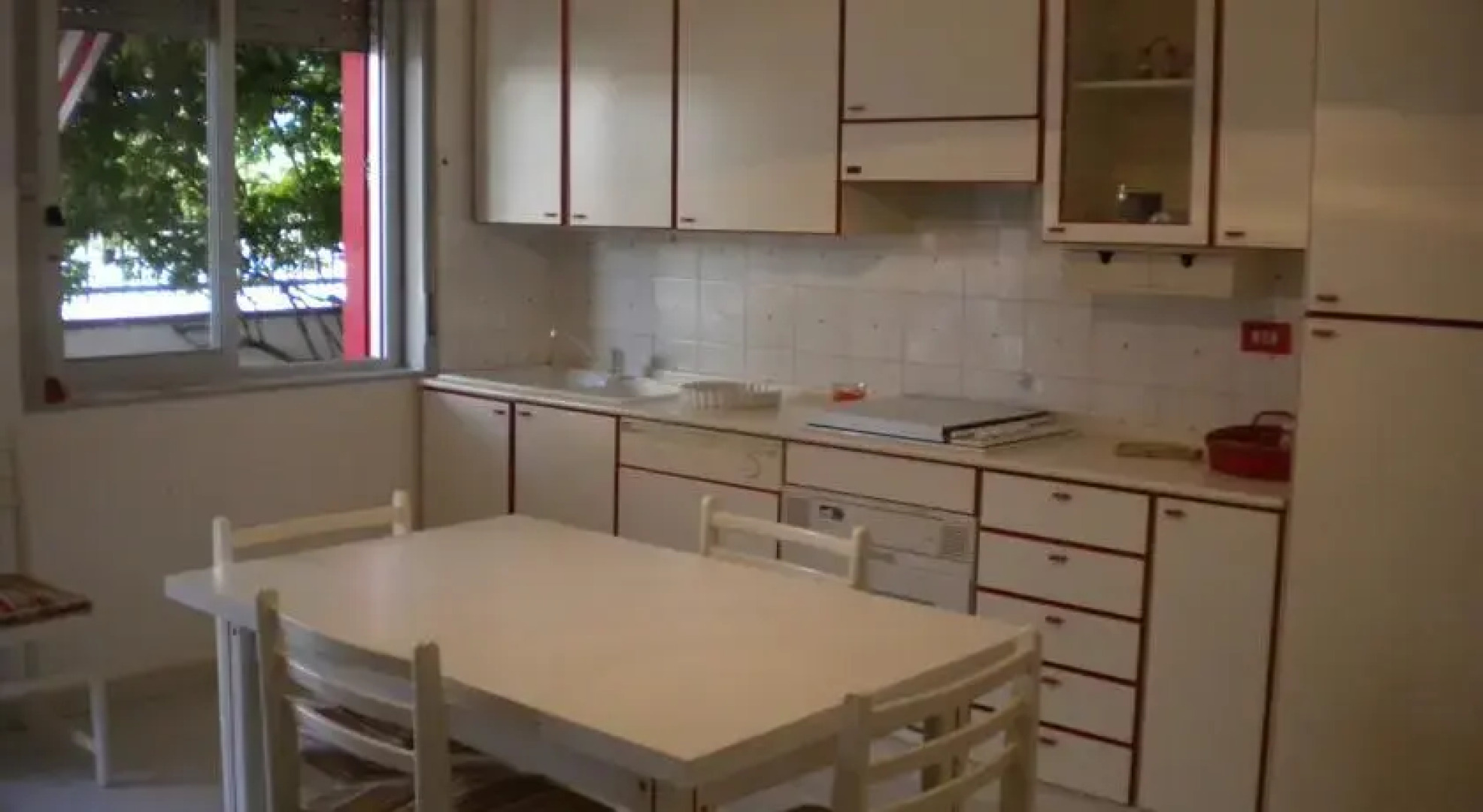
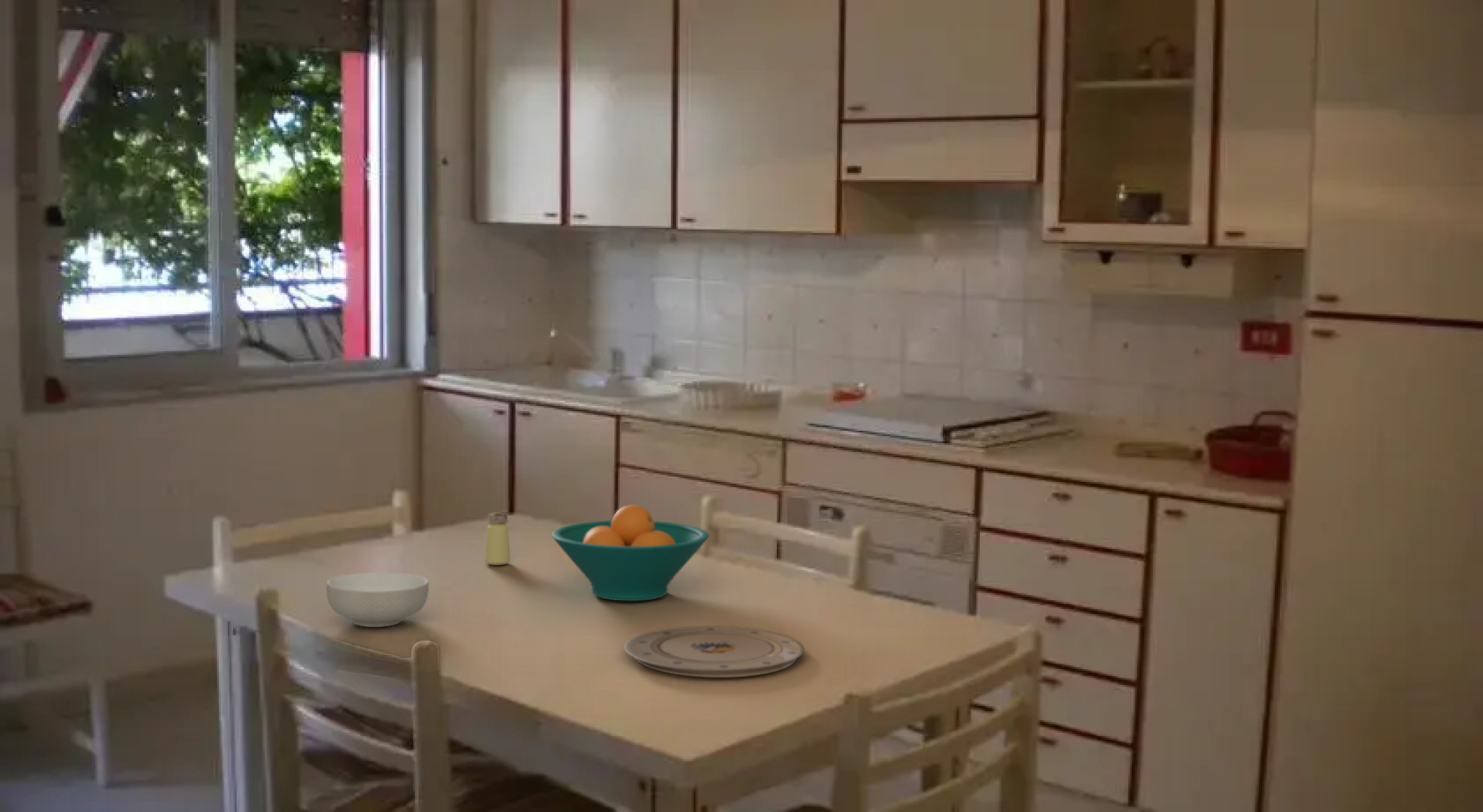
+ fruit bowl (630, 550)
+ plate (714, 651)
+ saltshaker (497, 538)
+ cereal bowl (378, 601)
